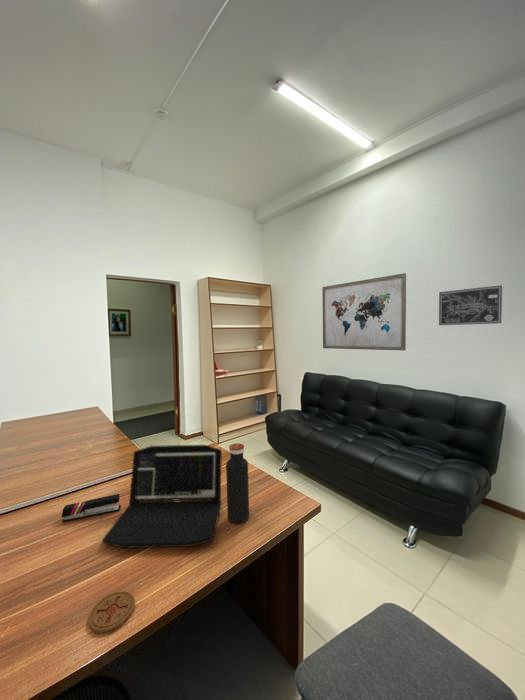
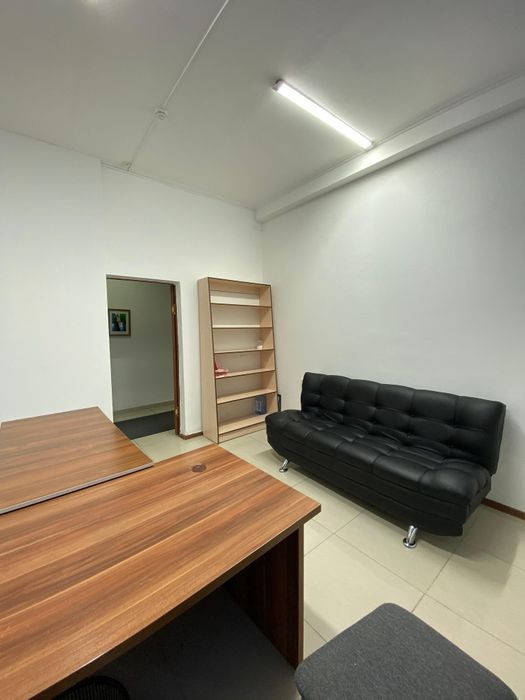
- wall art (359, 315)
- wall art (468, 306)
- water bottle (237, 481)
- coaster (112, 610)
- laptop (168, 490)
- stapler (92, 507)
